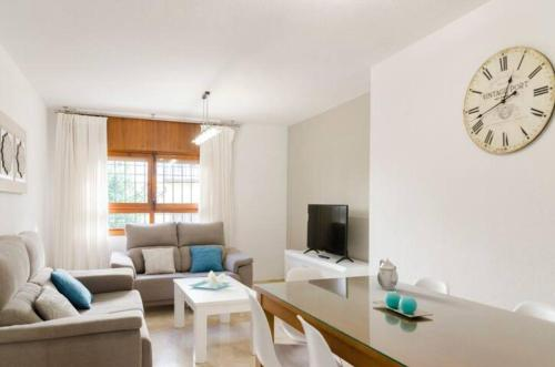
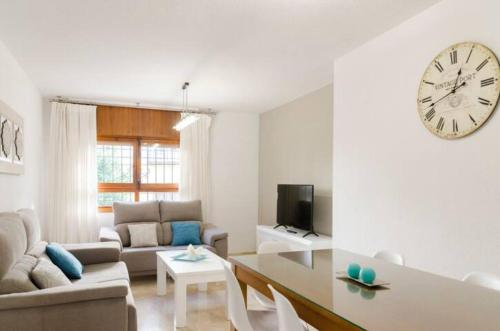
- teapot (387, 273)
